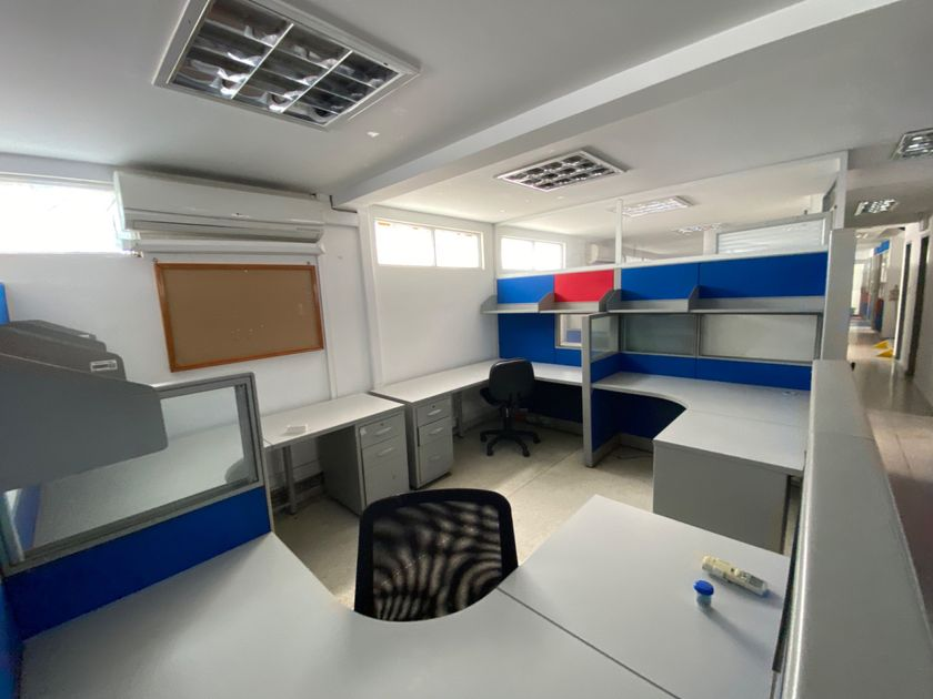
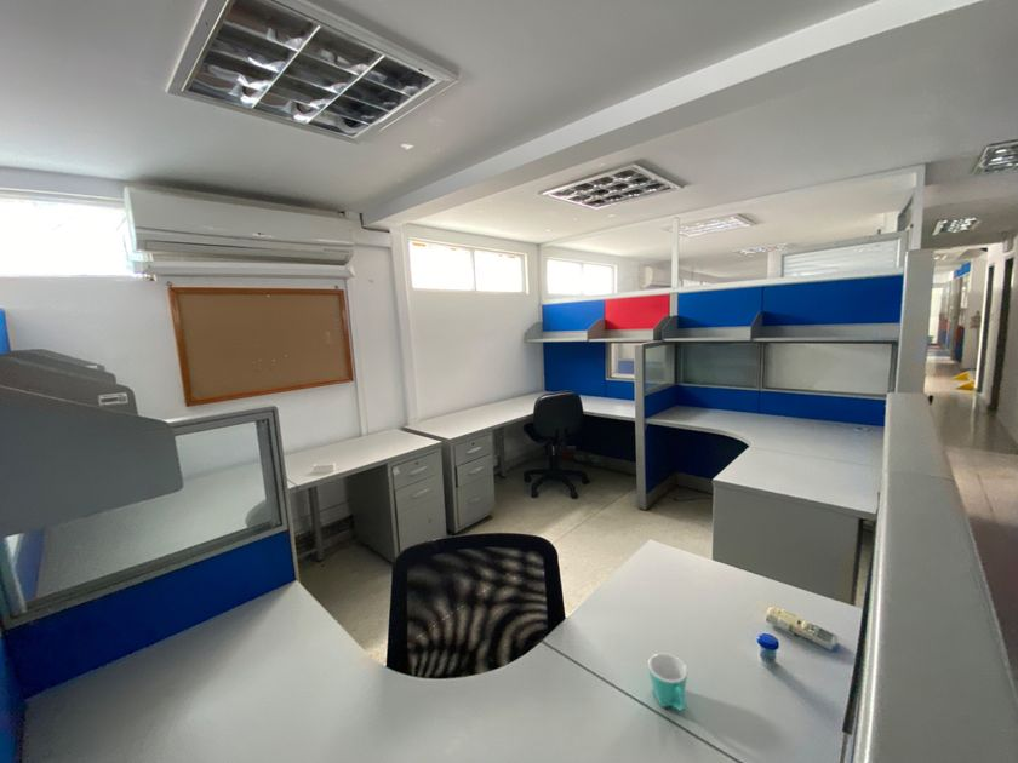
+ mug (670, 688)
